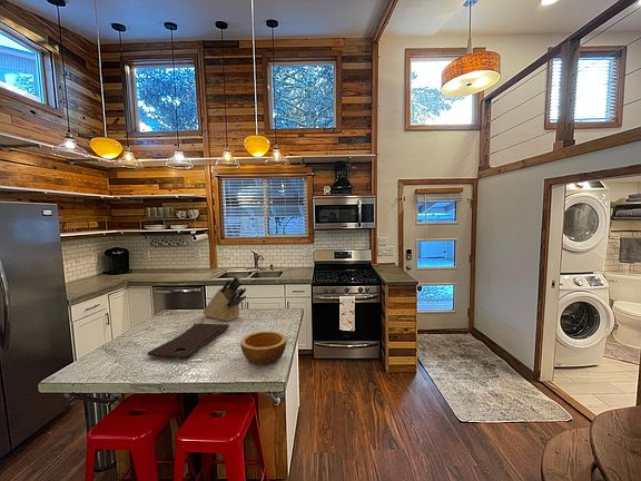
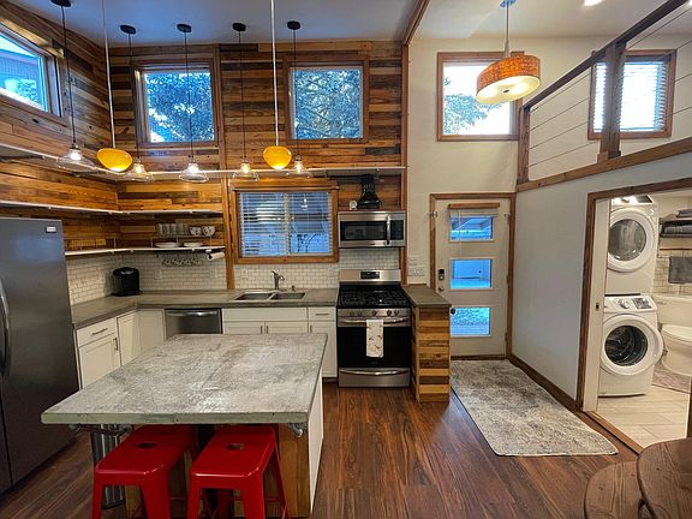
- cutting board (193, 340)
- bowl (264, 349)
- knife block (224, 296)
